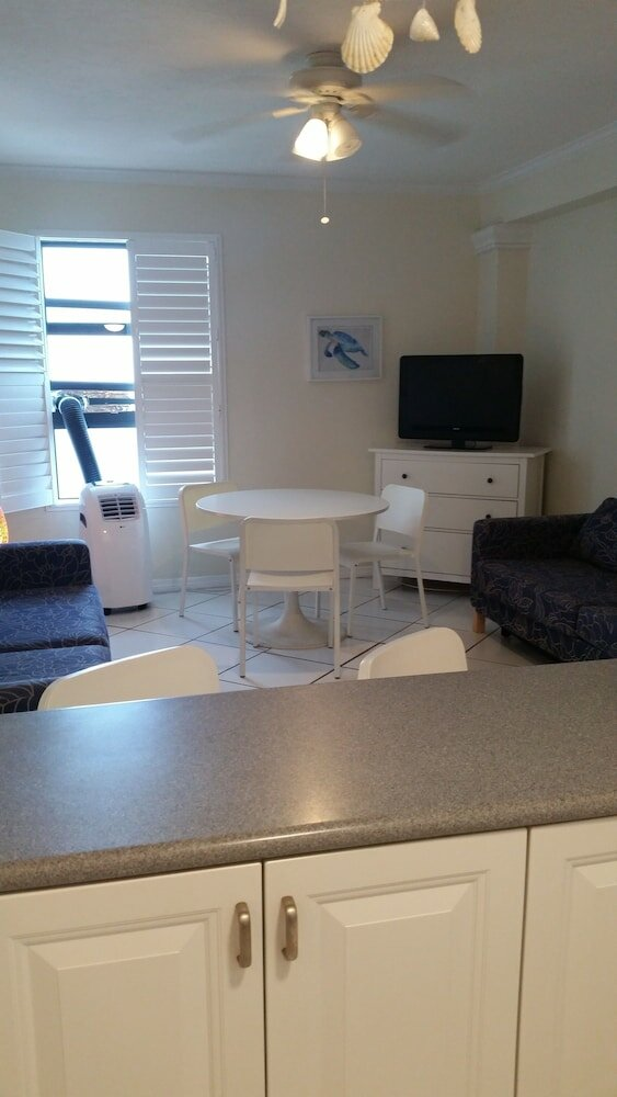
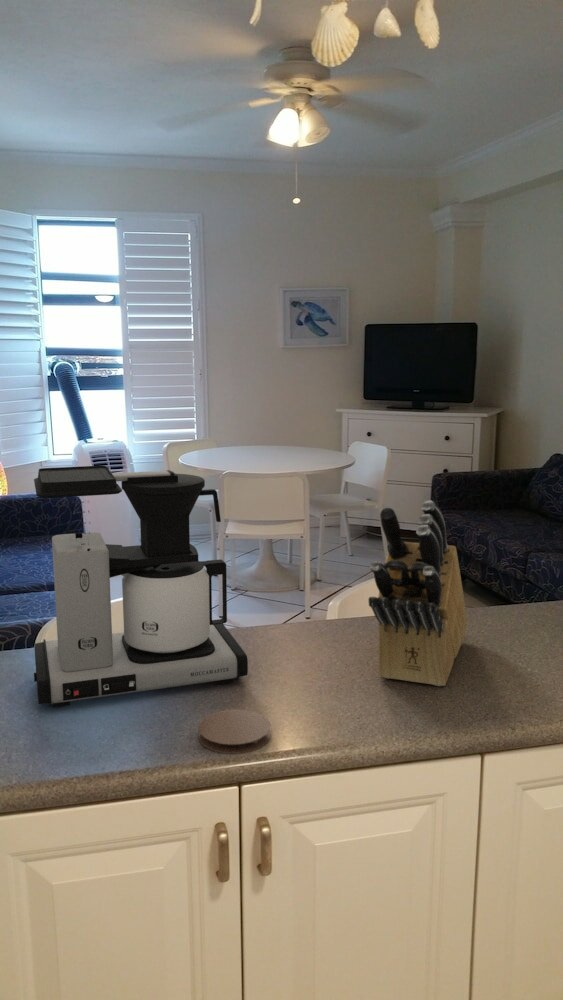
+ coffee maker (136, 577)
+ coaster (234, 730)
+ knife block (423, 578)
